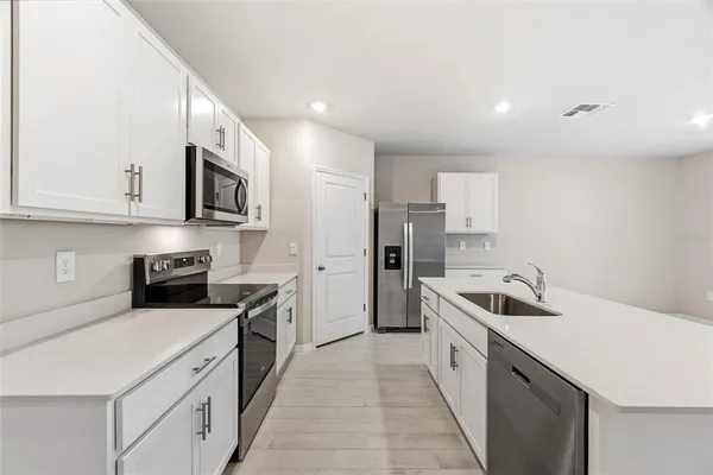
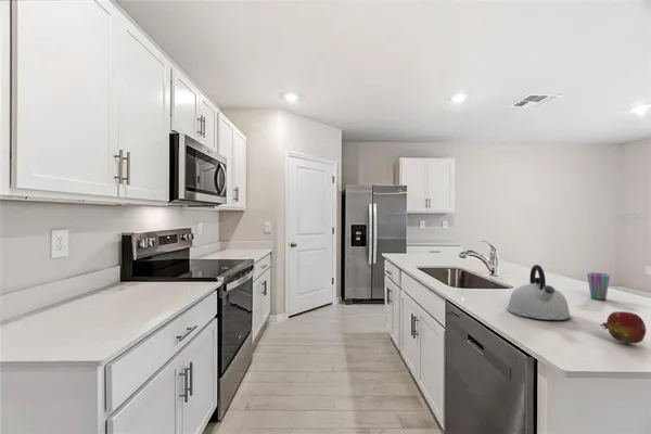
+ cup (598, 285)
+ fruit (622, 327)
+ kettle (538, 289)
